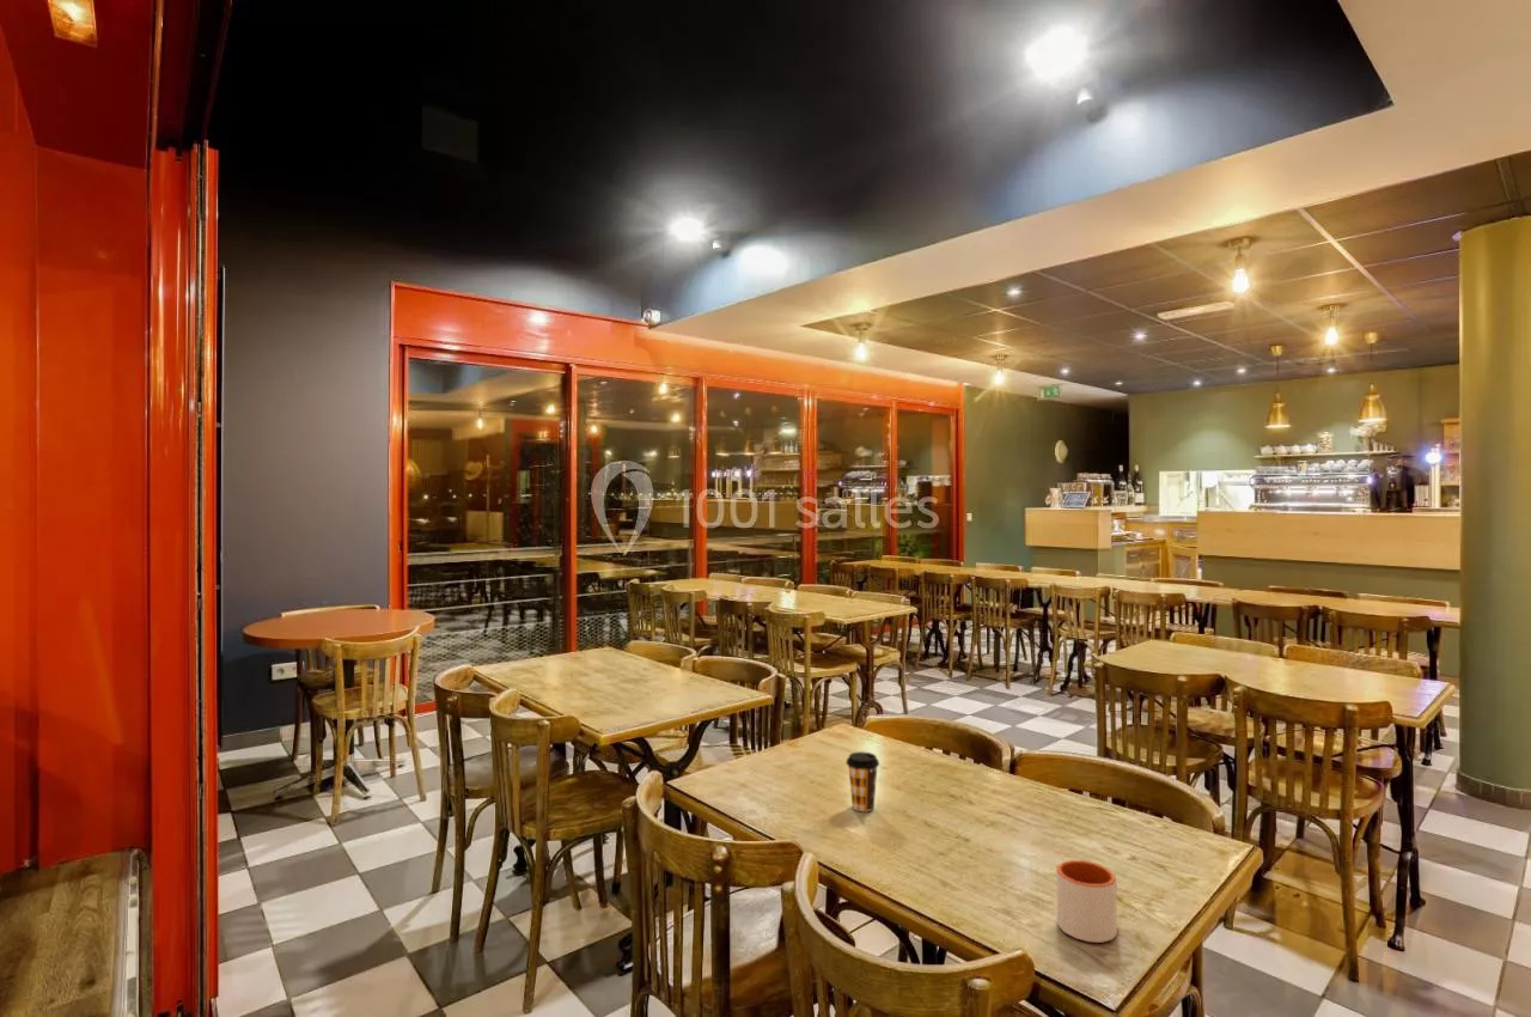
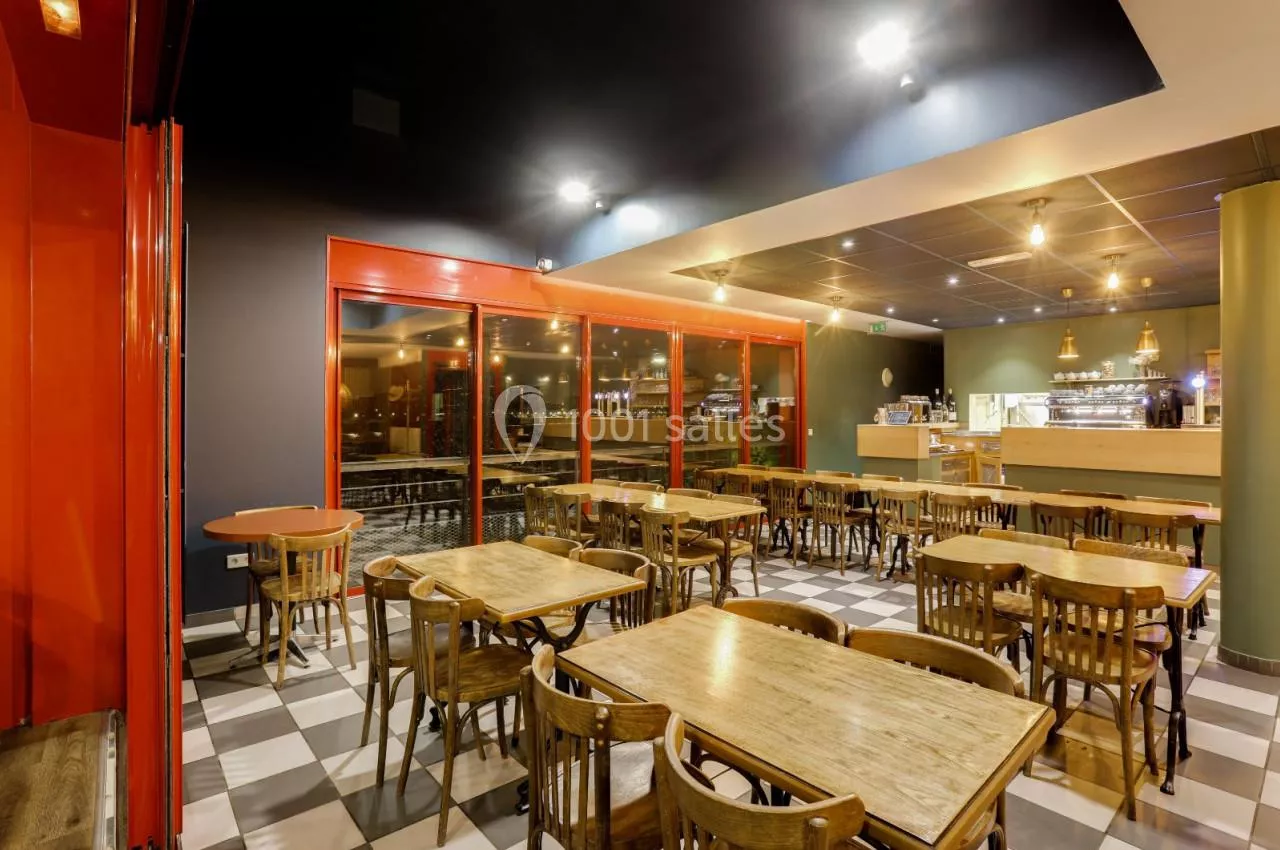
- coffee cup (862, 781)
- mug (1091, 897)
